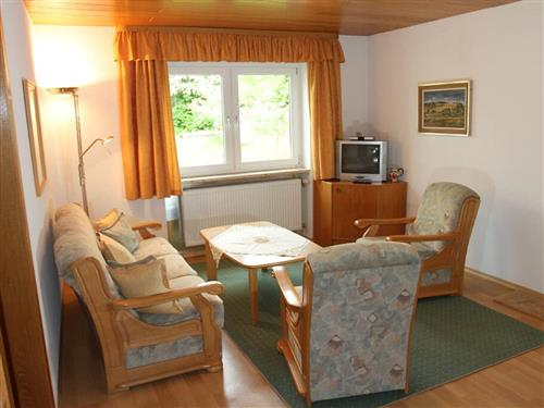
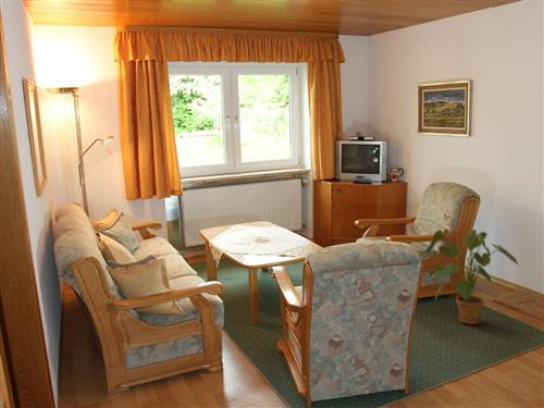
+ house plant (468, 273)
